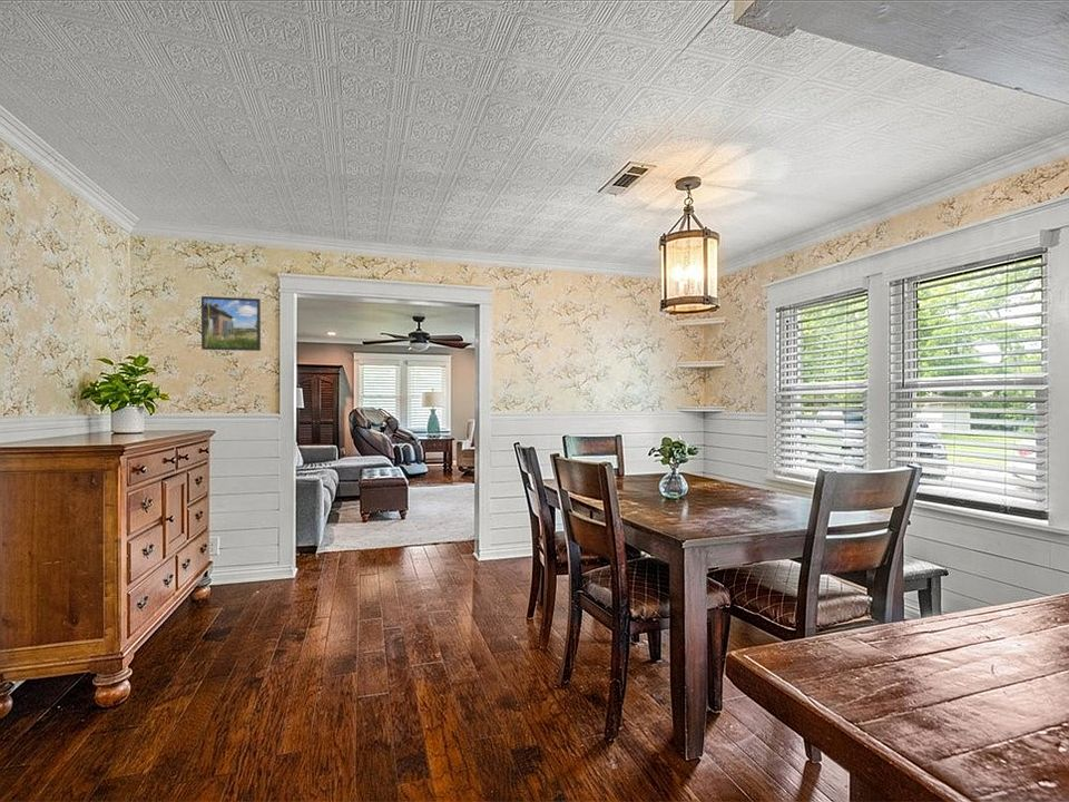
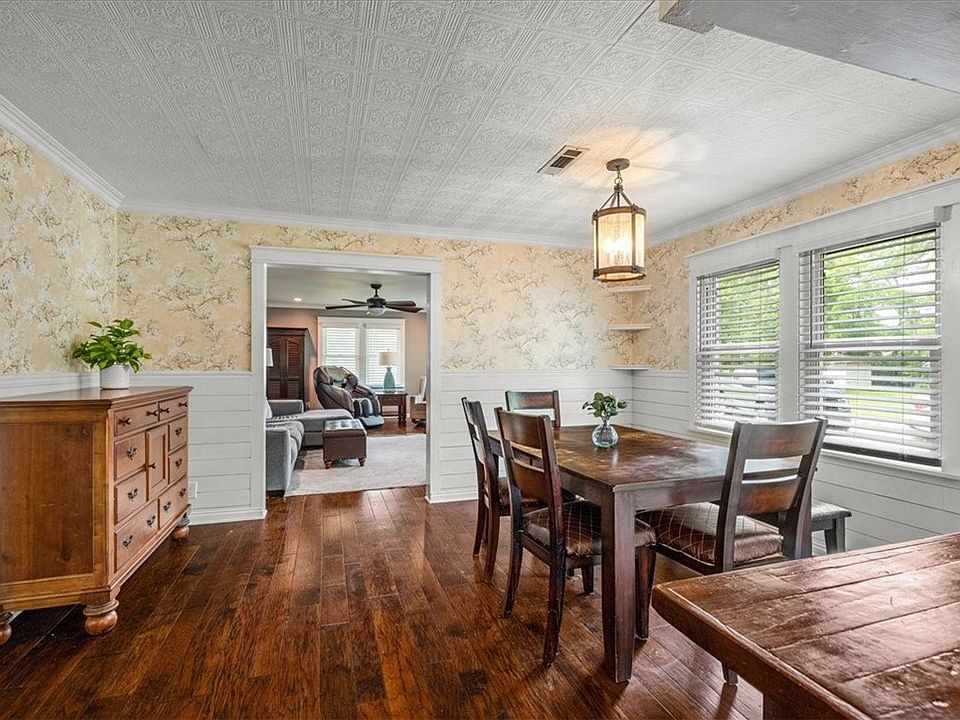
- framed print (231, 323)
